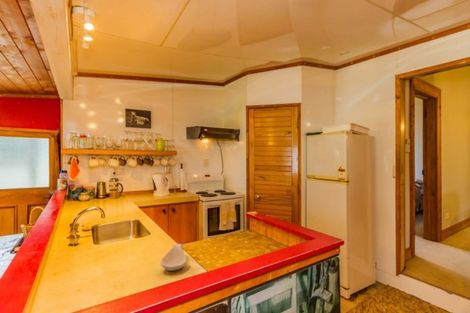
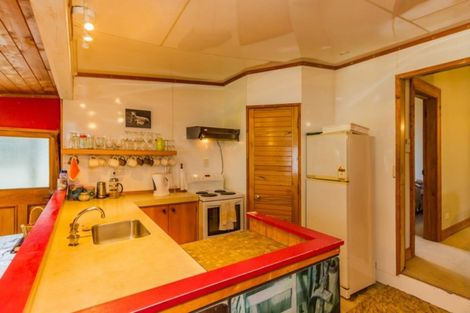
- spoon rest (175, 255)
